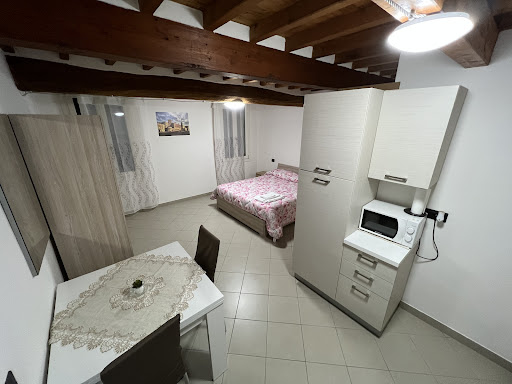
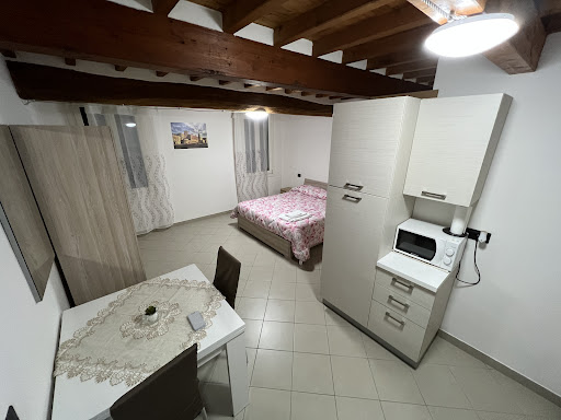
+ smartphone (196, 319)
